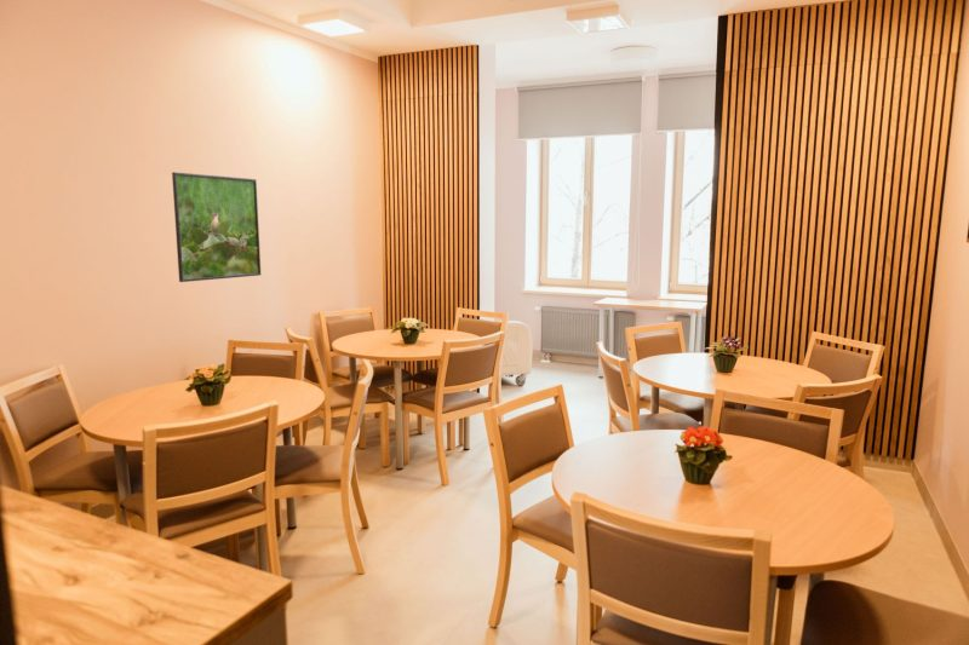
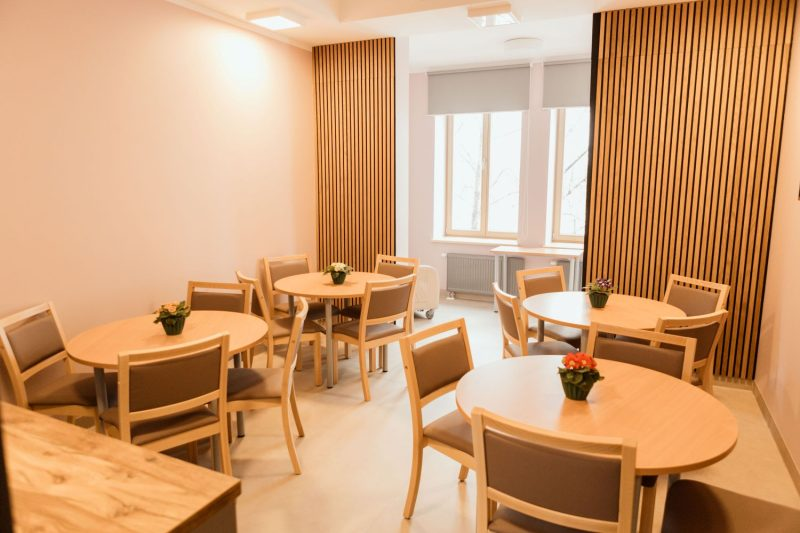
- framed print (219, 228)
